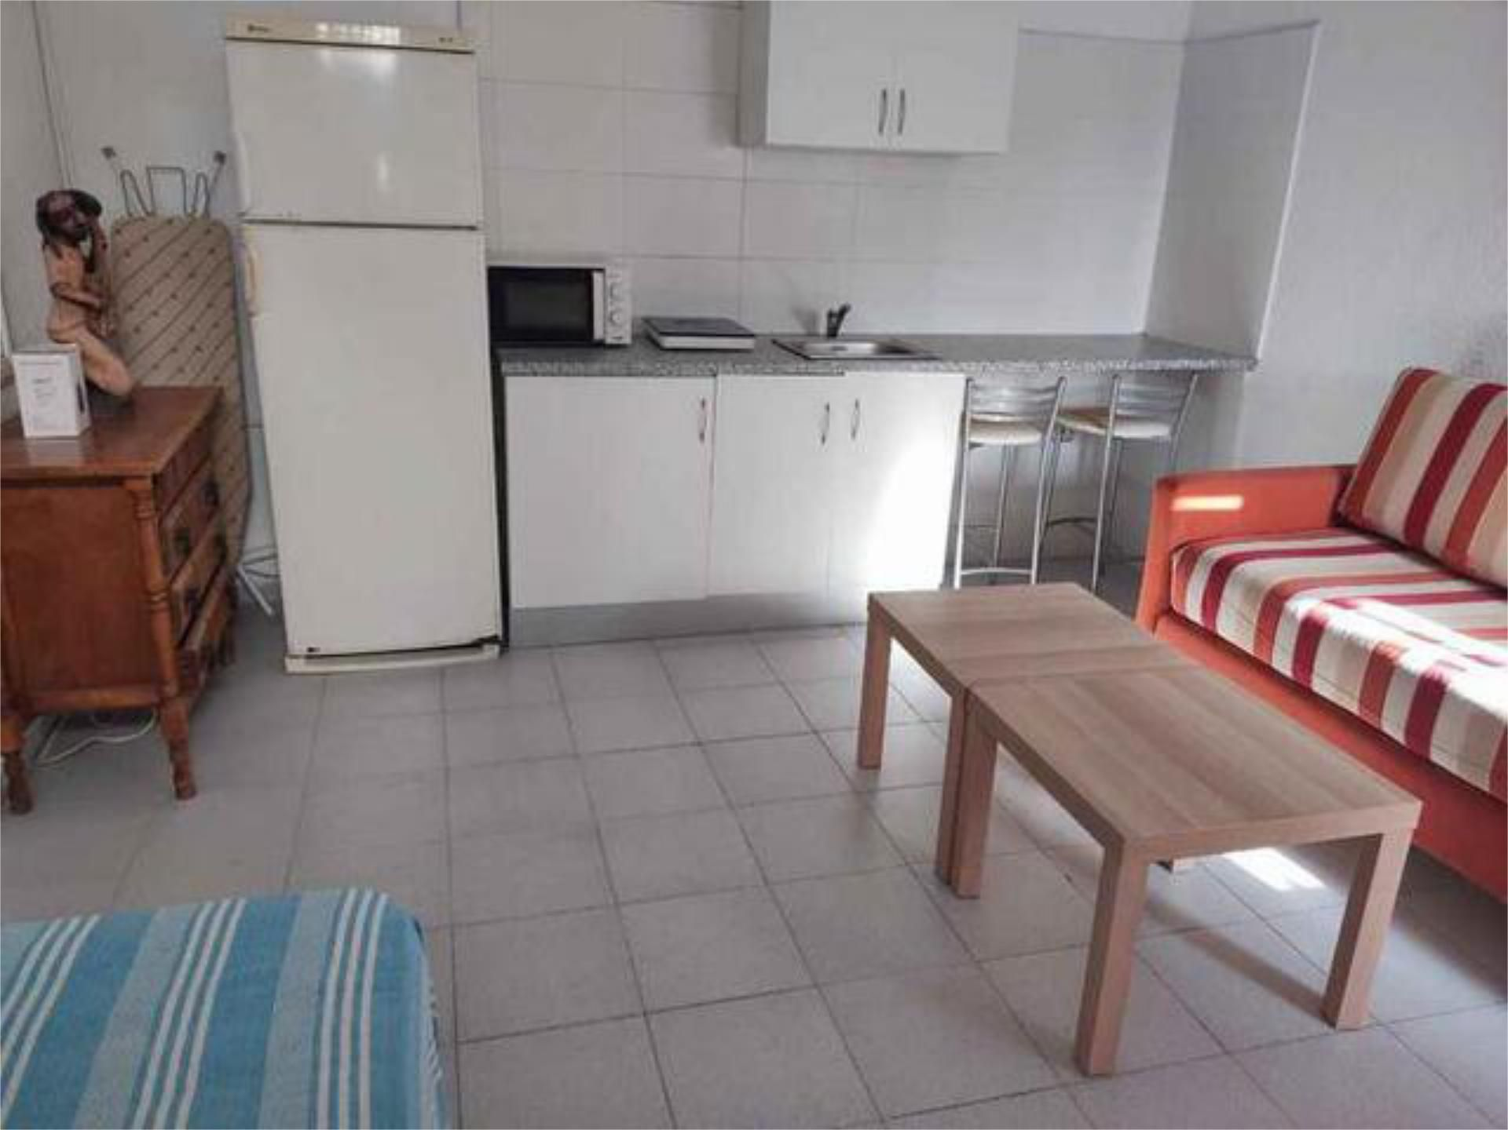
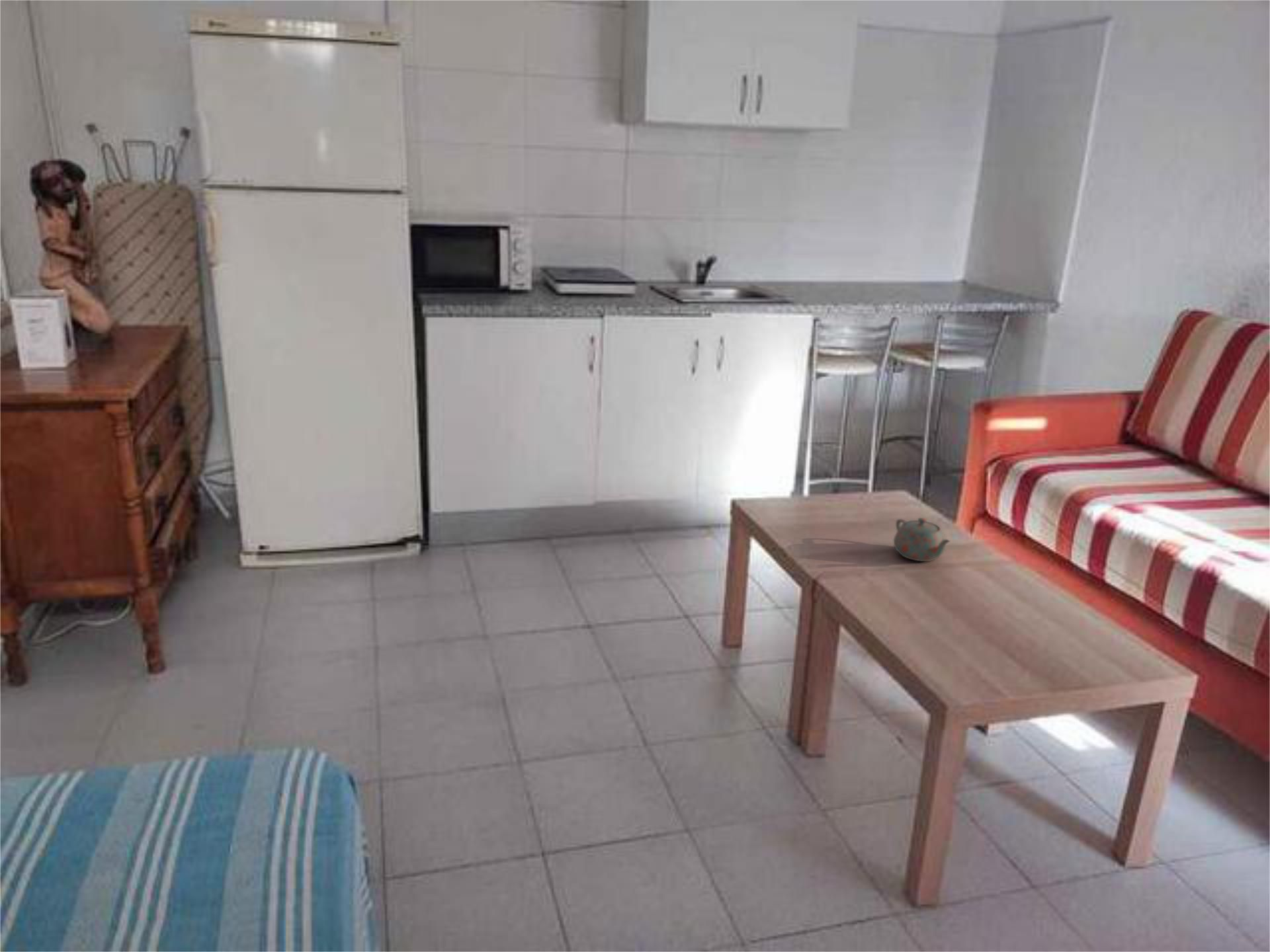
+ teapot (921, 537)
